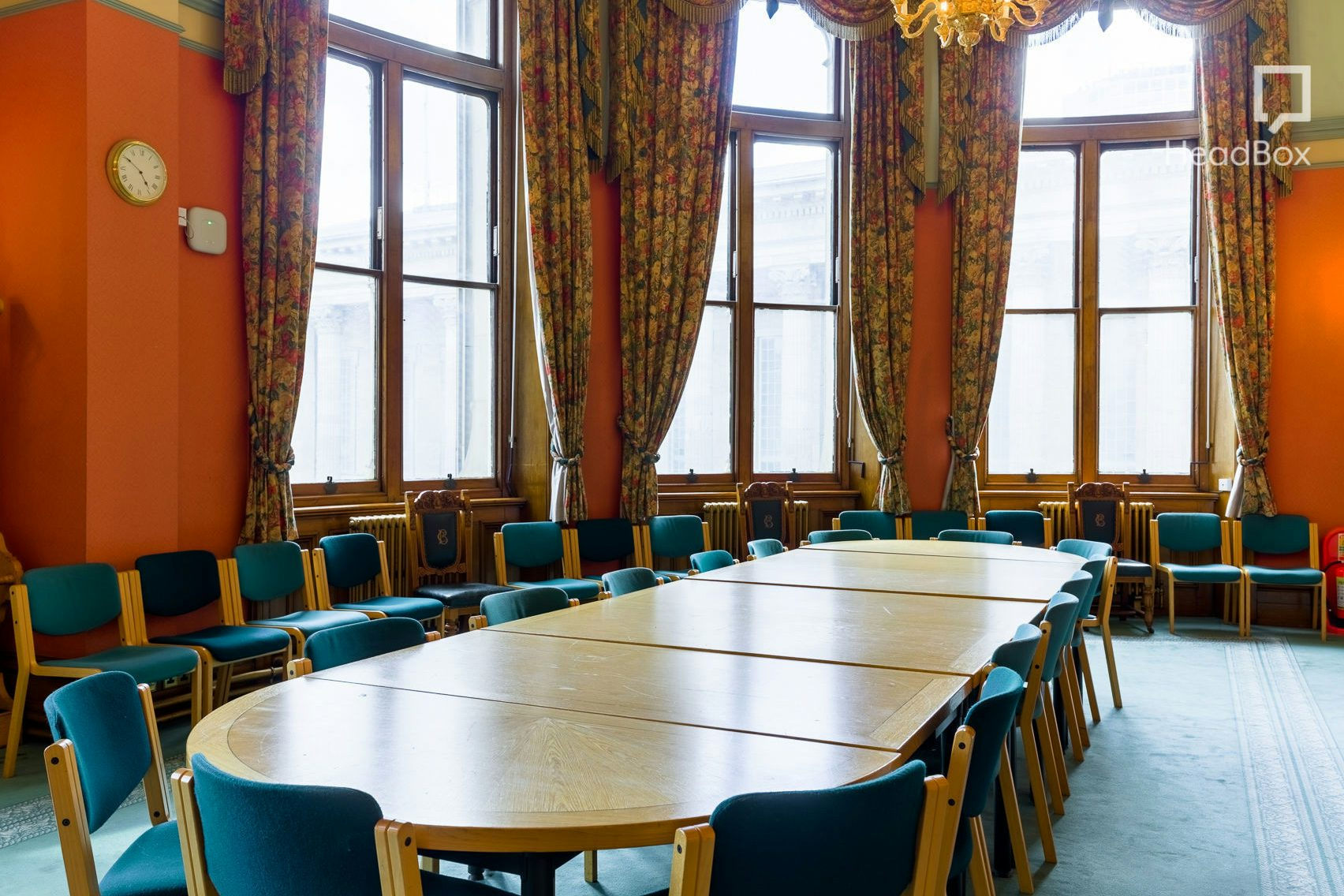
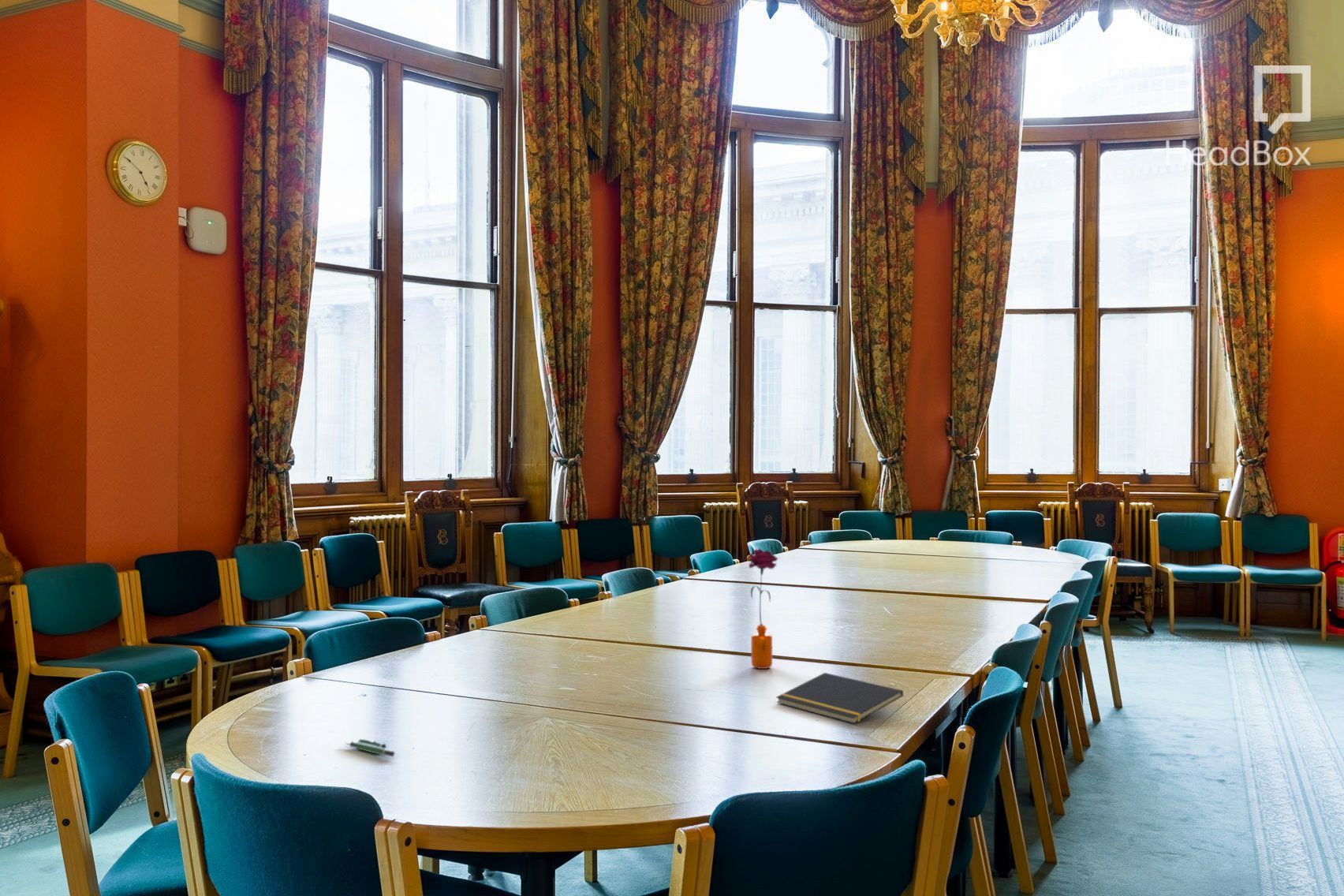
+ notepad (838, 696)
+ pen (371, 745)
+ flower (760, 607)
